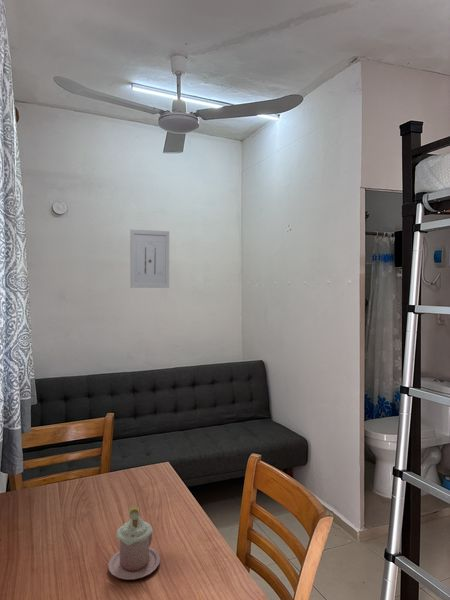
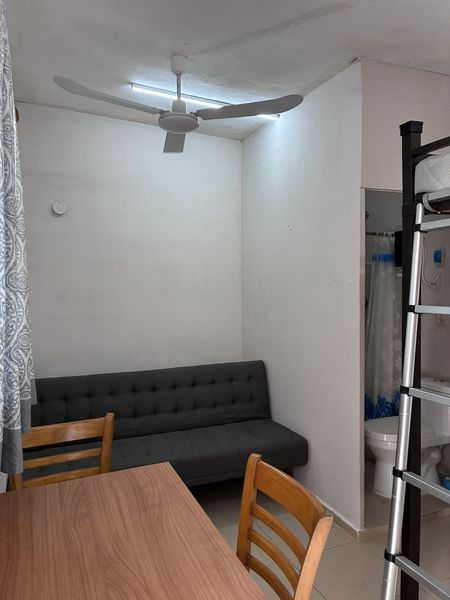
- mug (134, 536)
- wall art (150, 259)
